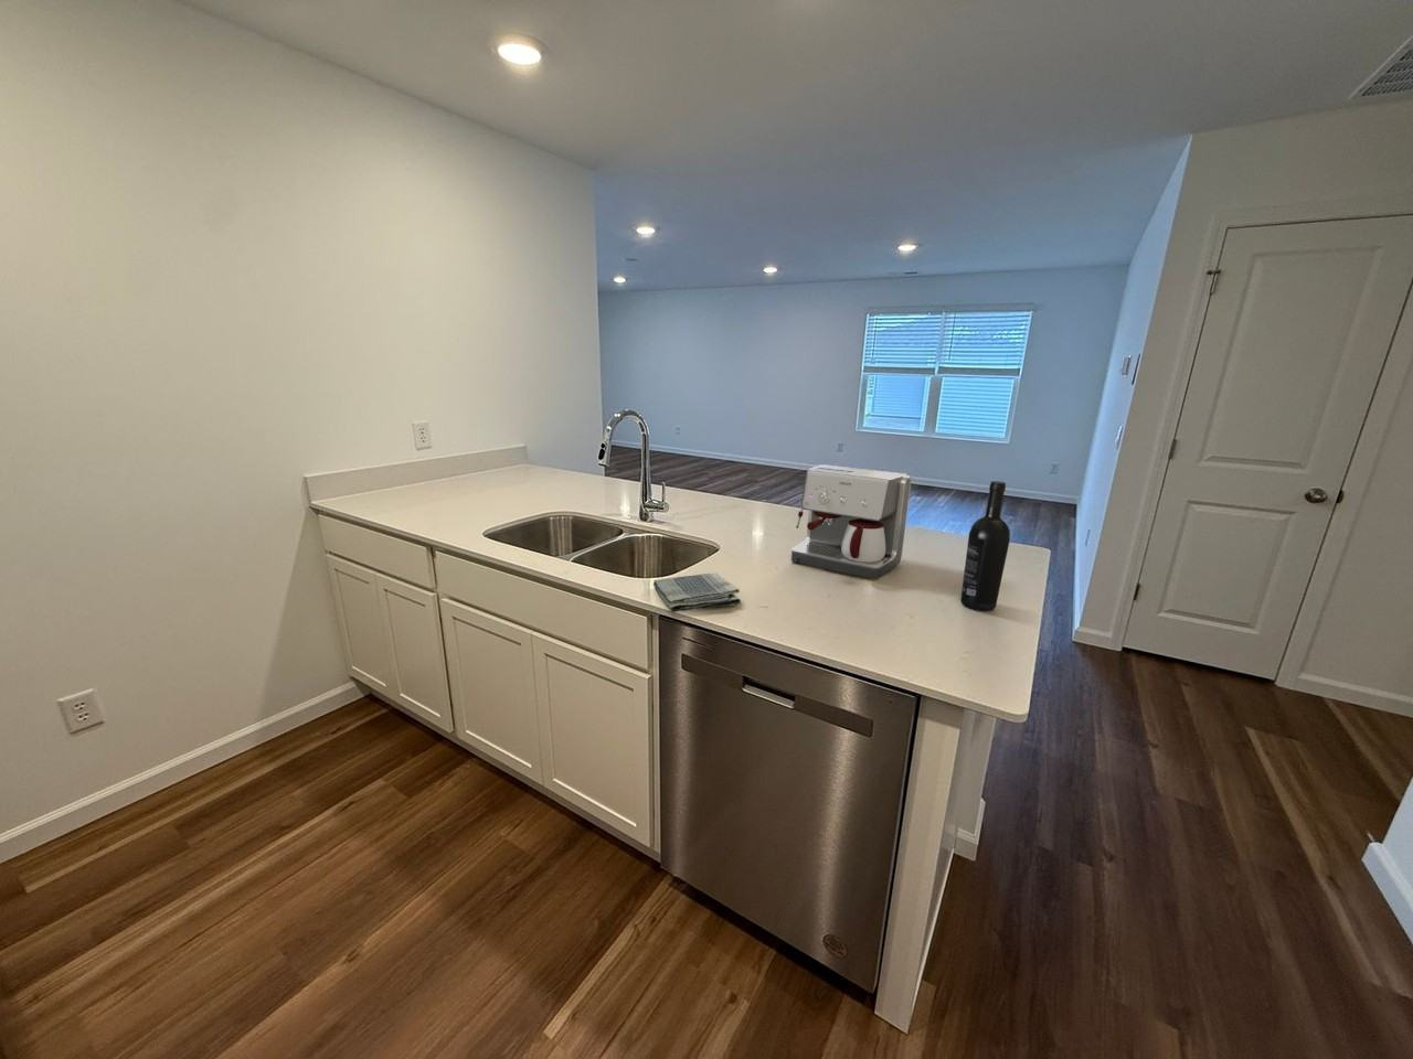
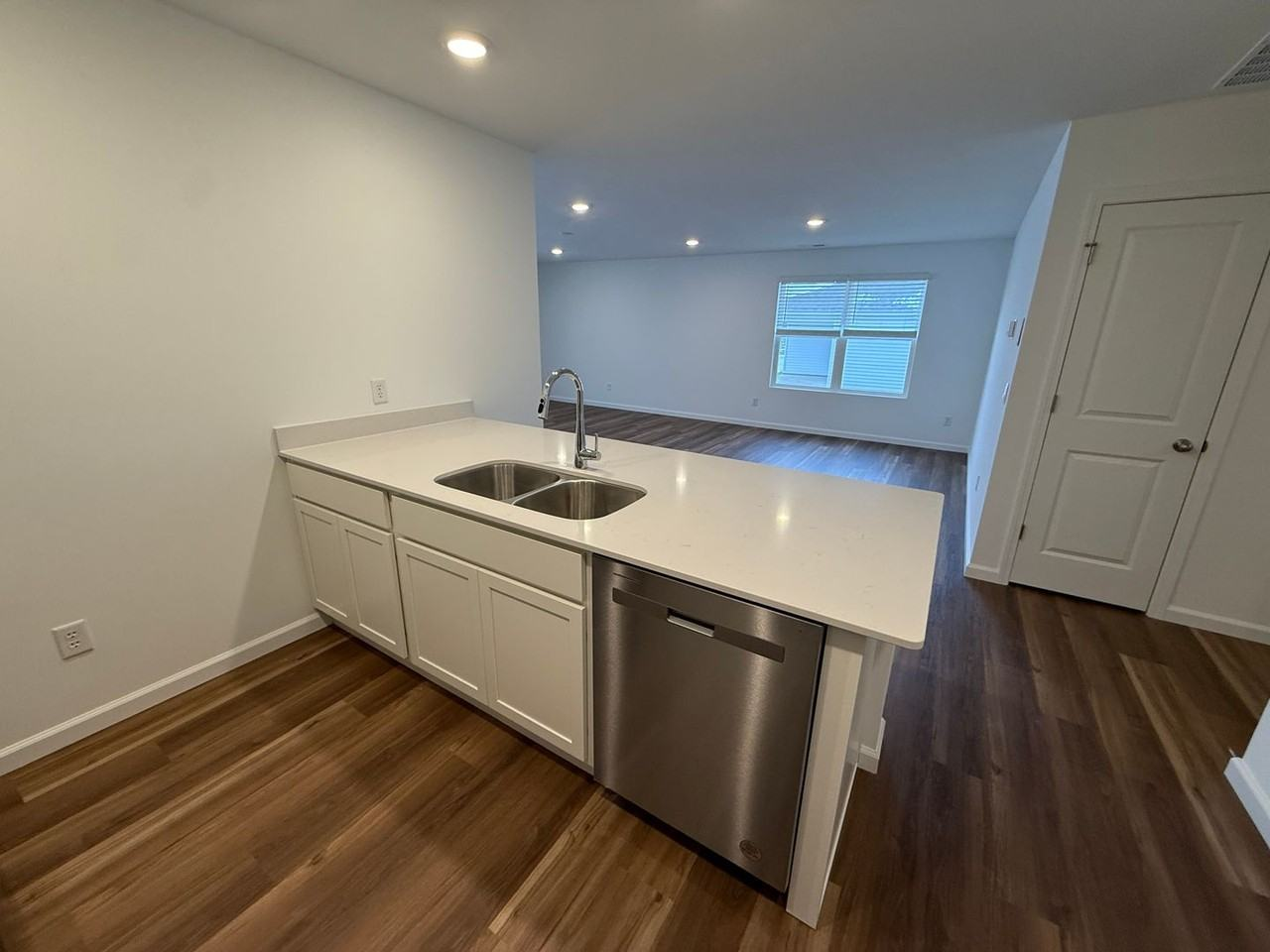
- coffee maker (849, 517)
- wine bottle (987, 545)
- dish towel (695, 590)
